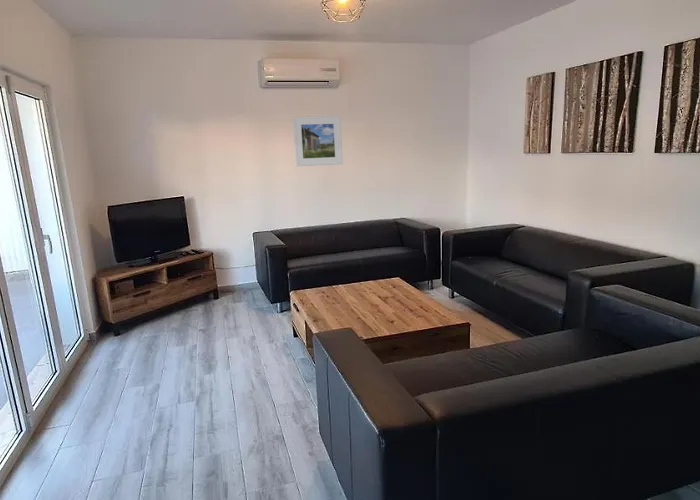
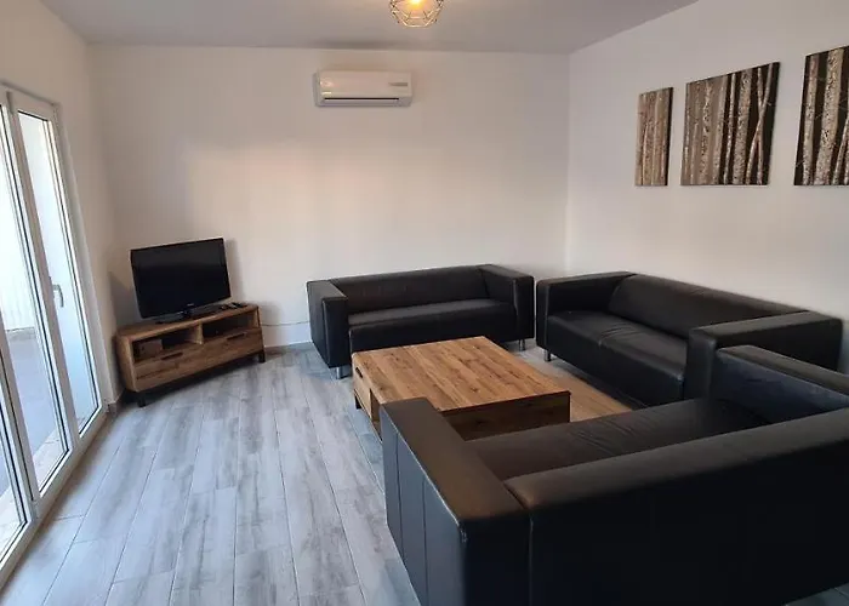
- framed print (318, 141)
